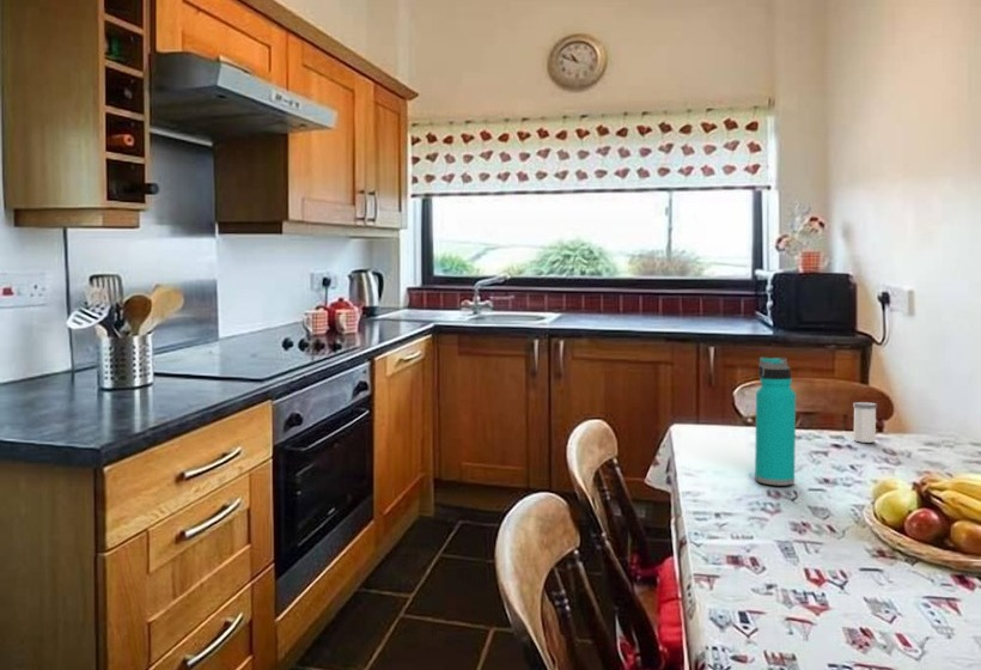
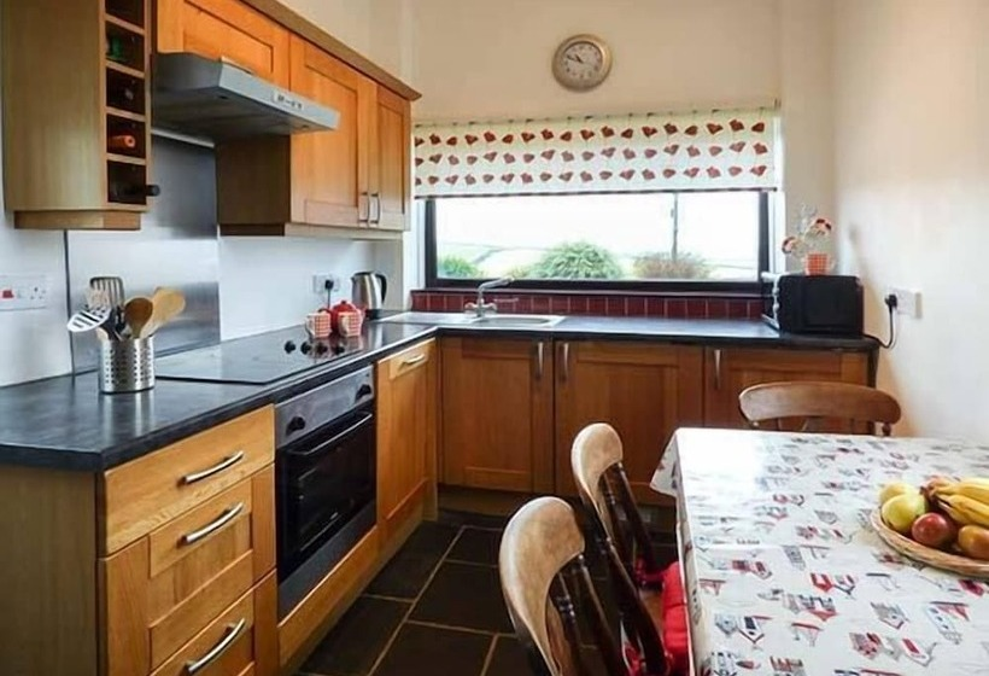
- water bottle (775, 419)
- salt shaker (864, 421)
